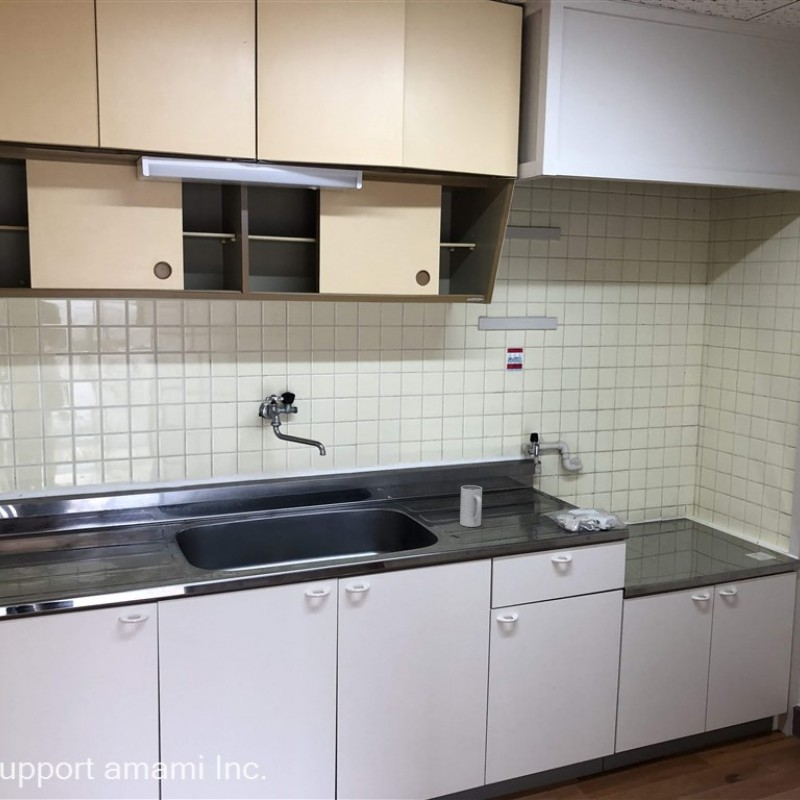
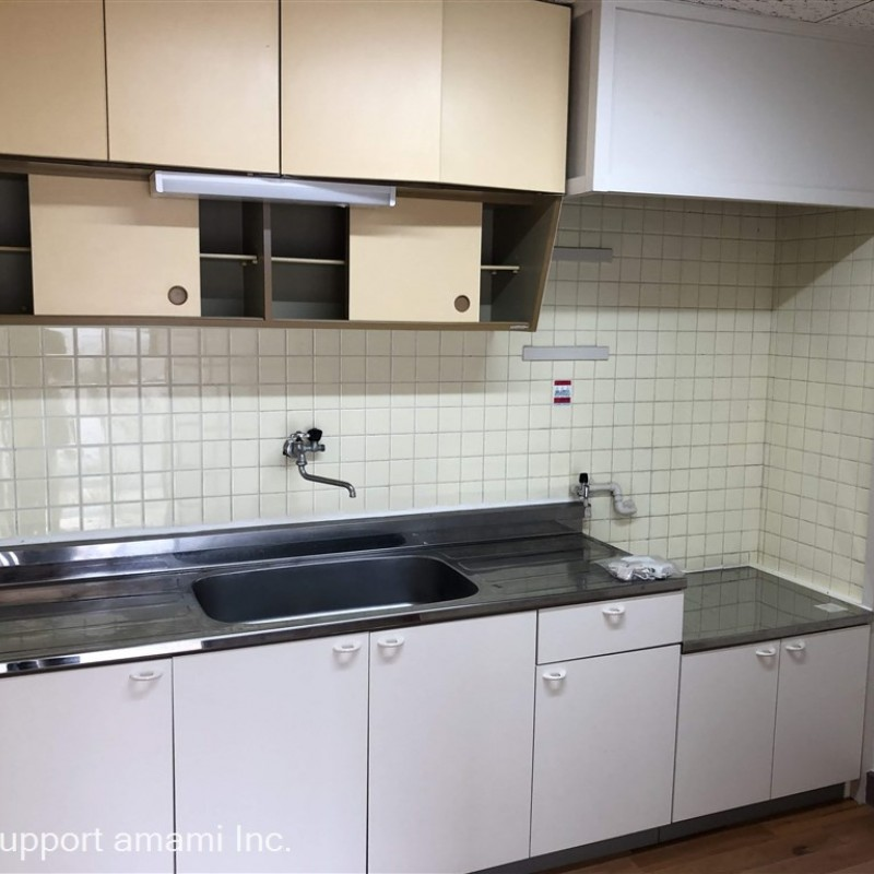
- mug (473, 507)
